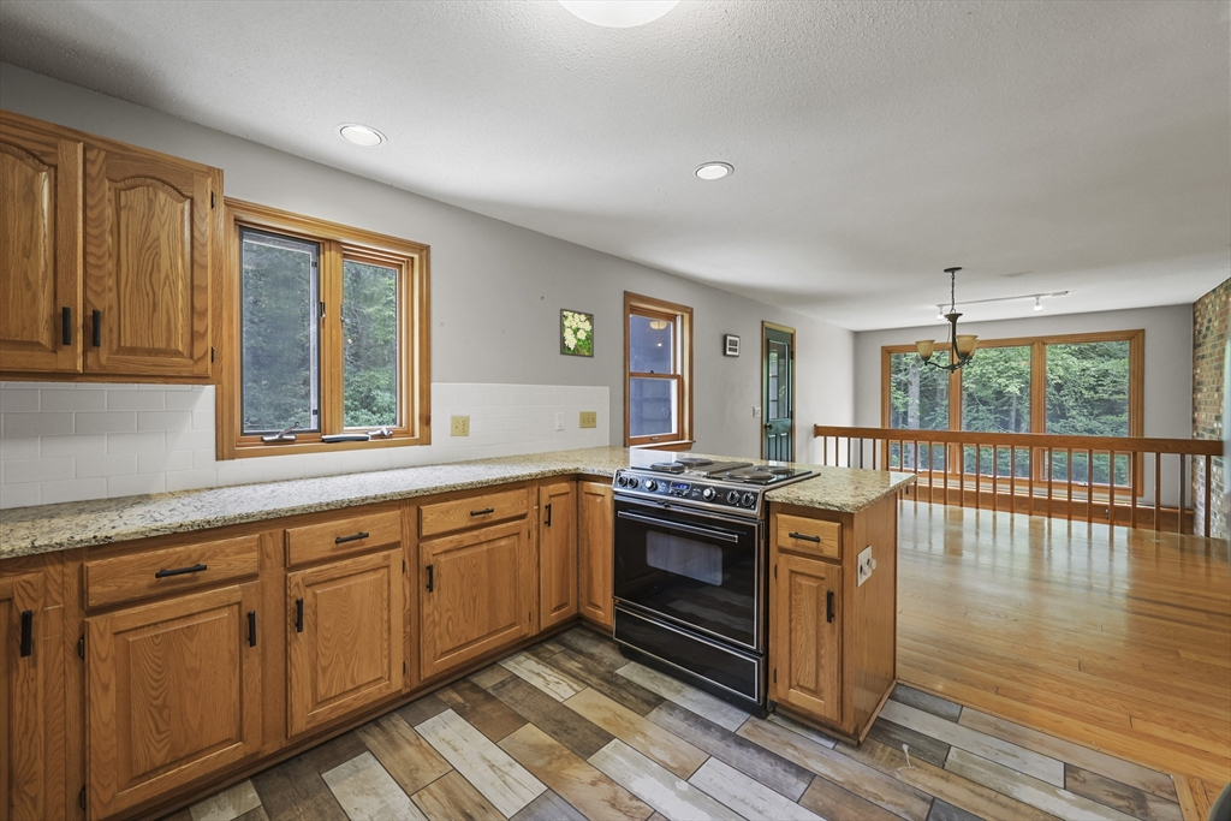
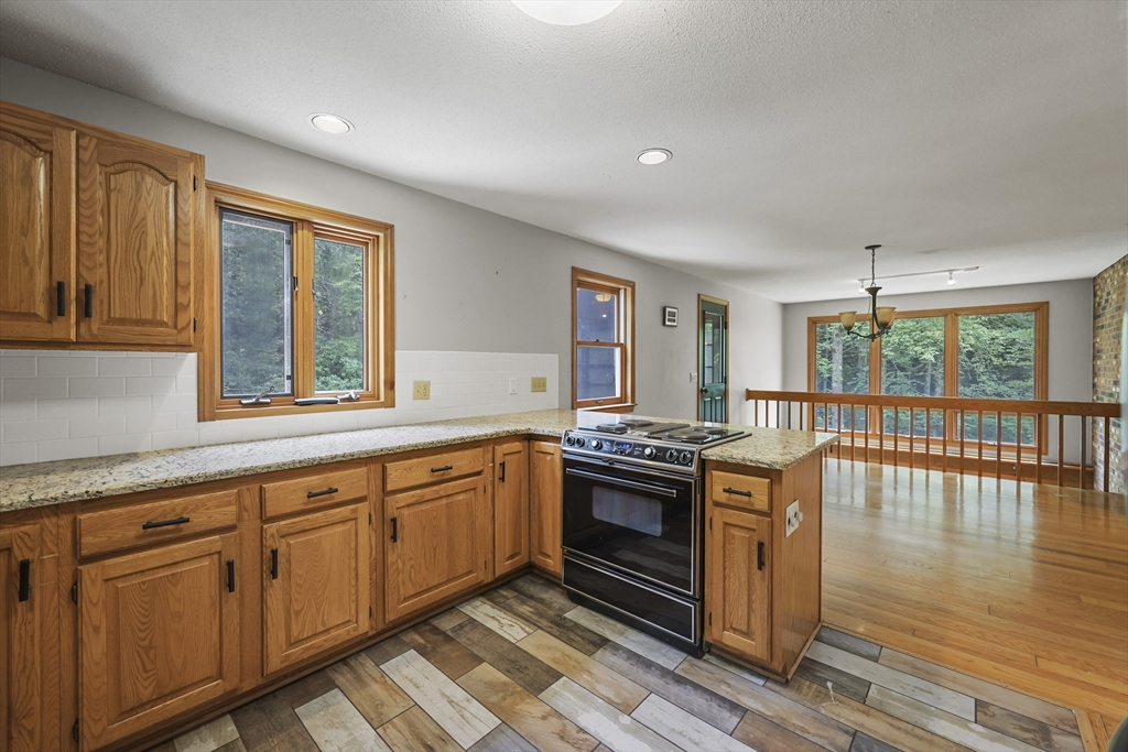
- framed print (577, 333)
